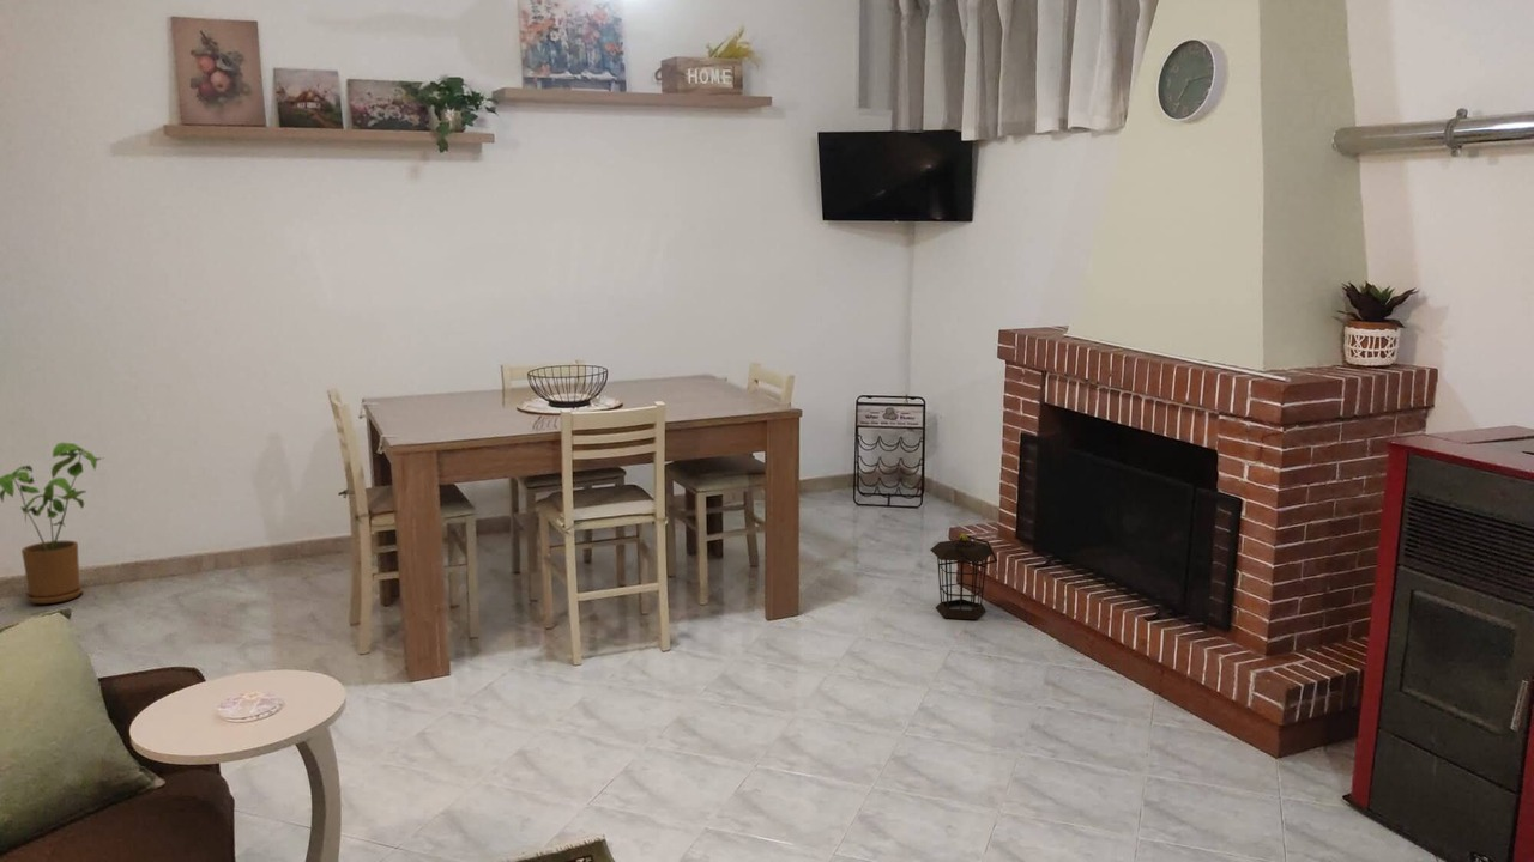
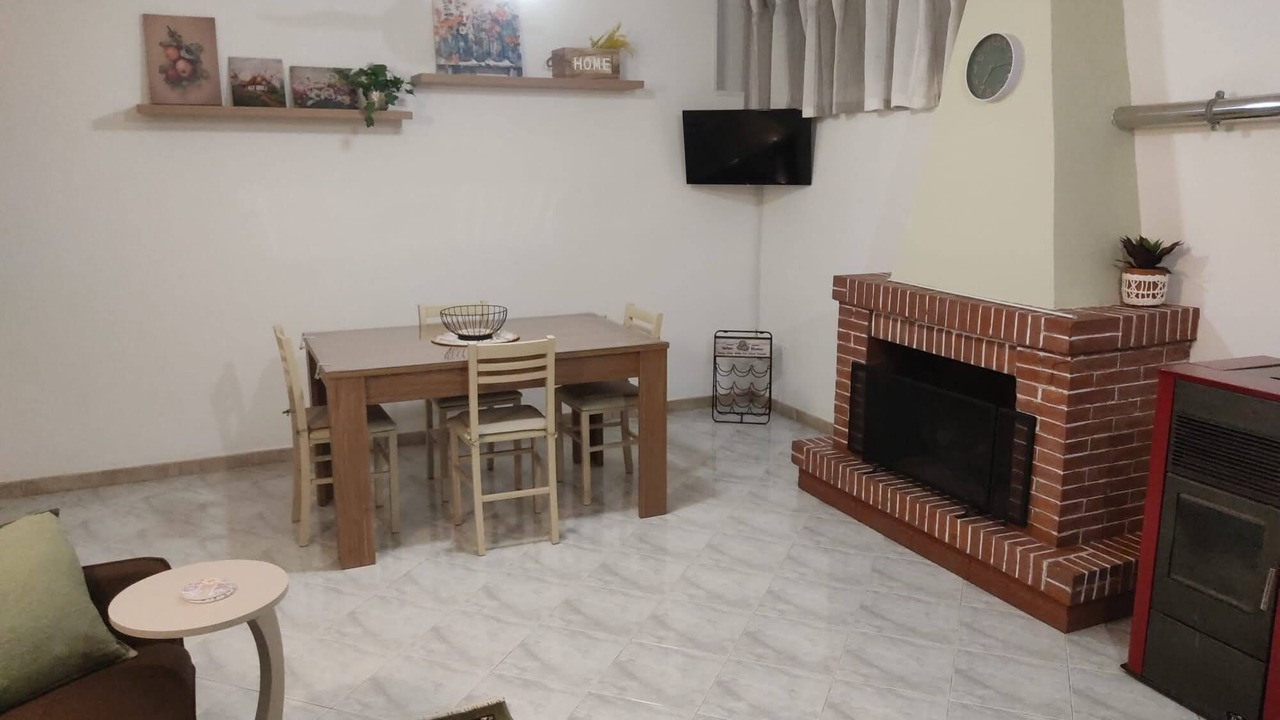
- house plant (52, 523)
- lantern (964, 573)
